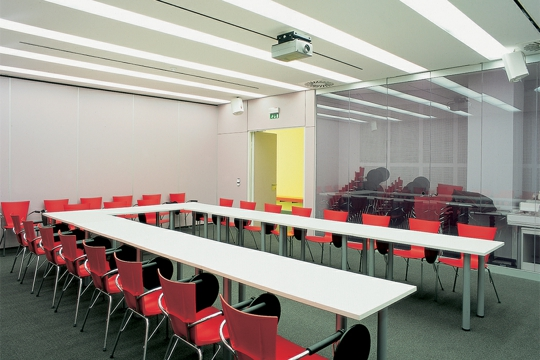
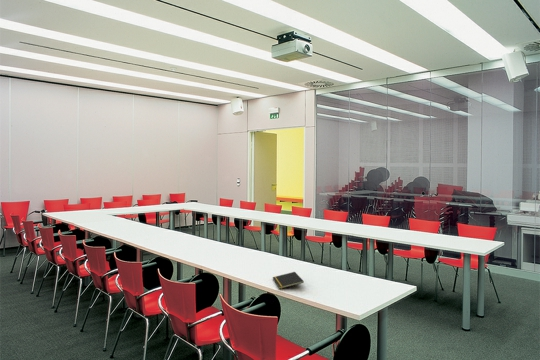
+ notepad (287, 279)
